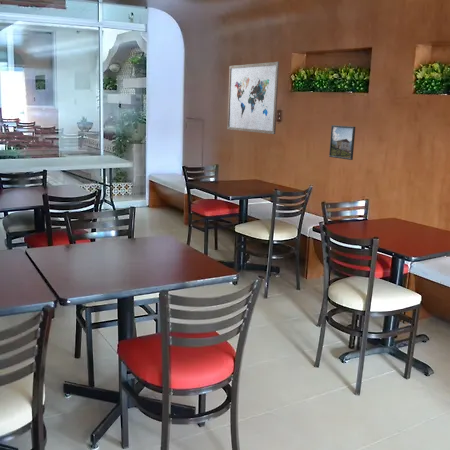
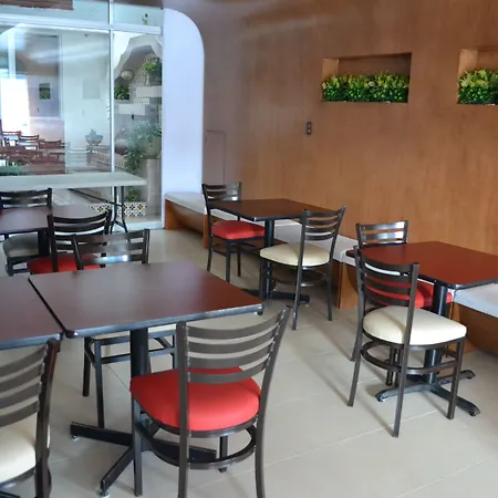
- wall art (251, 98)
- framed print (341, 142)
